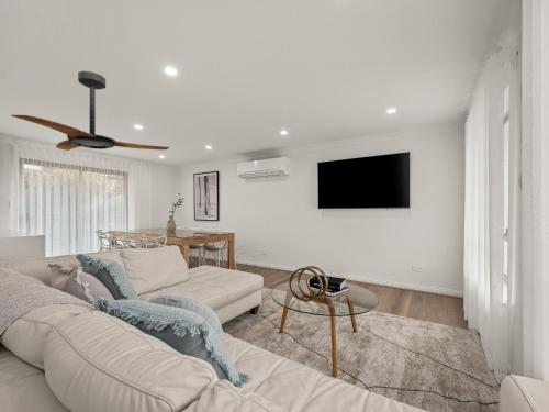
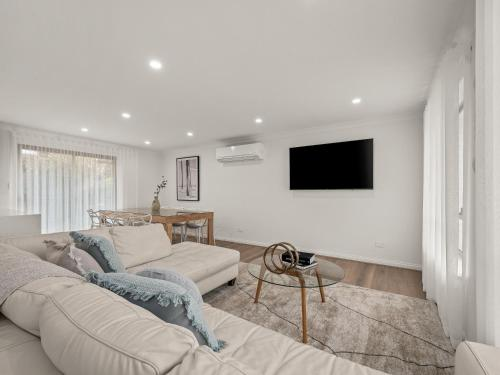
- ceiling fan (94, 114)
